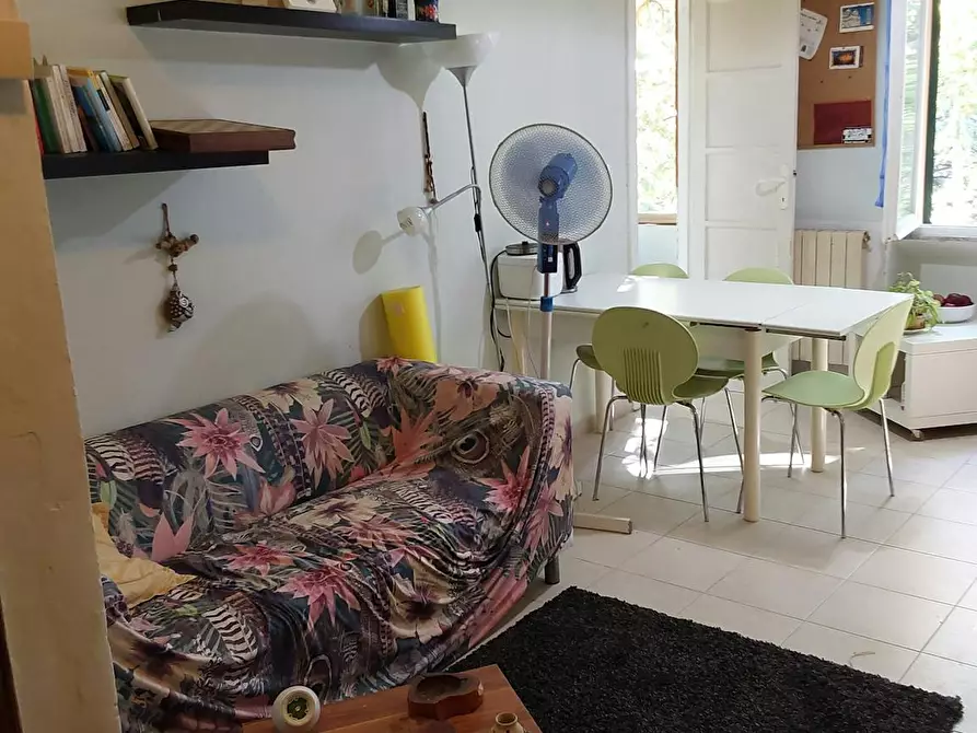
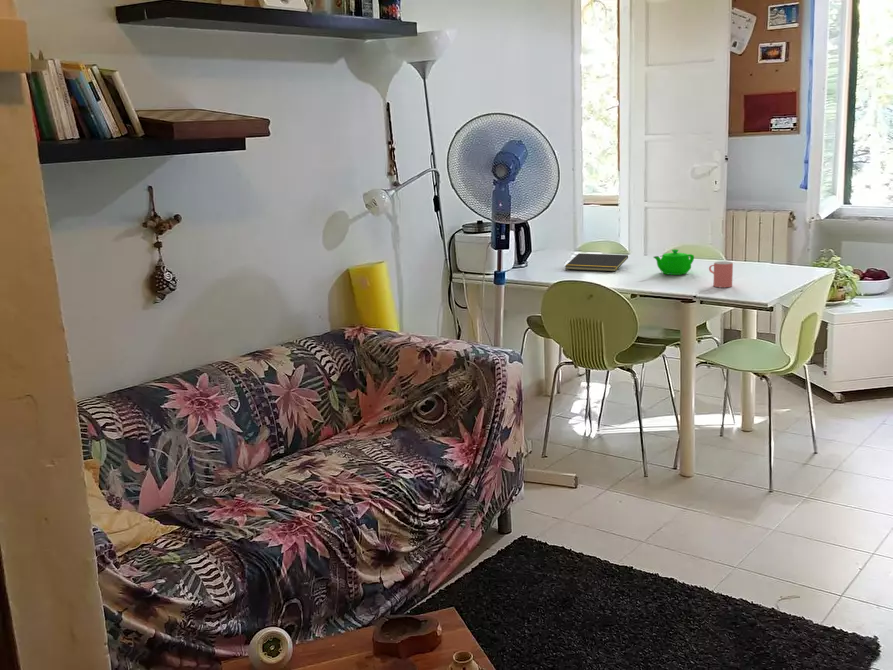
+ cup (719, 273)
+ teapot (673, 261)
+ notepad (596, 262)
